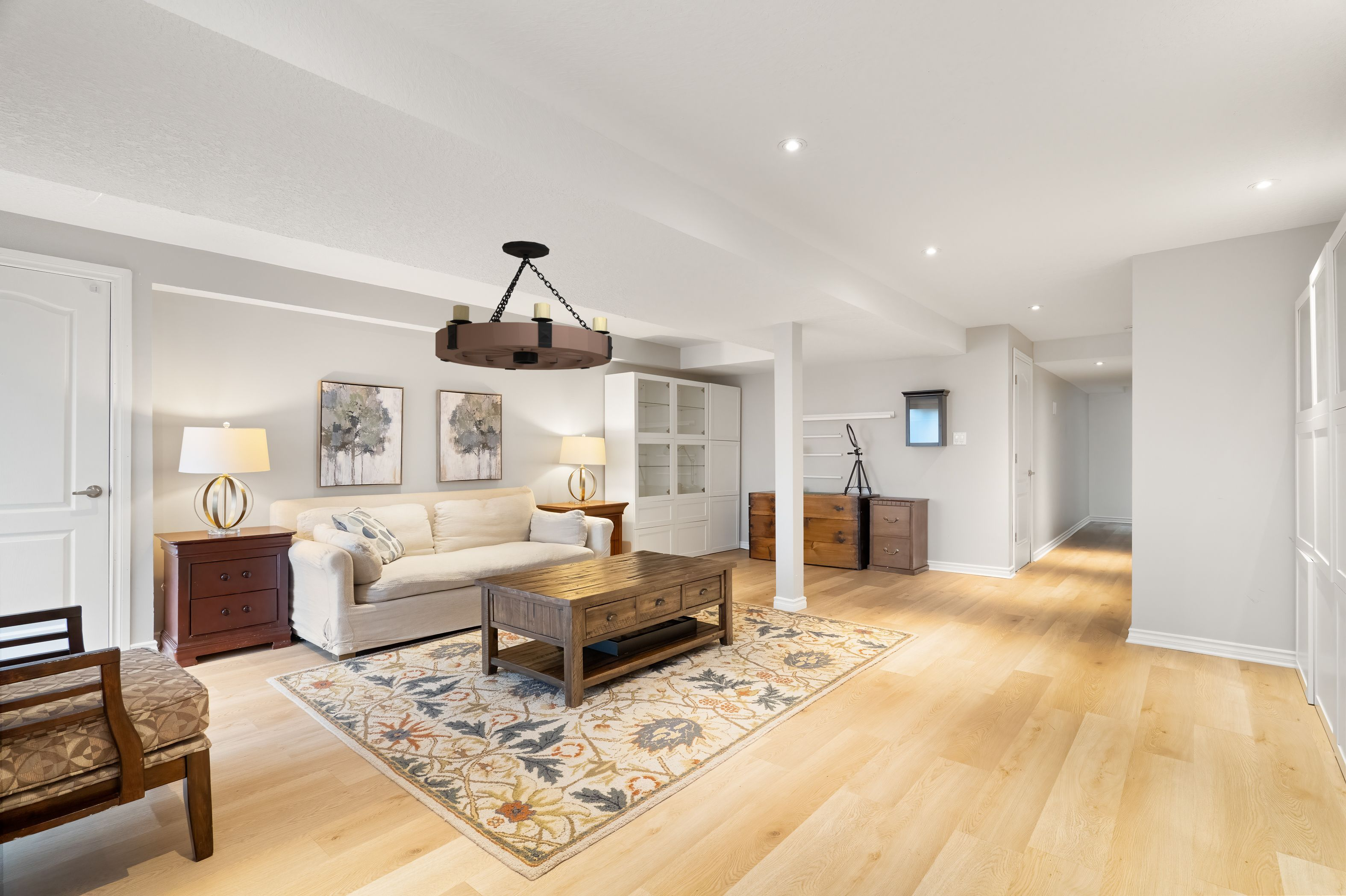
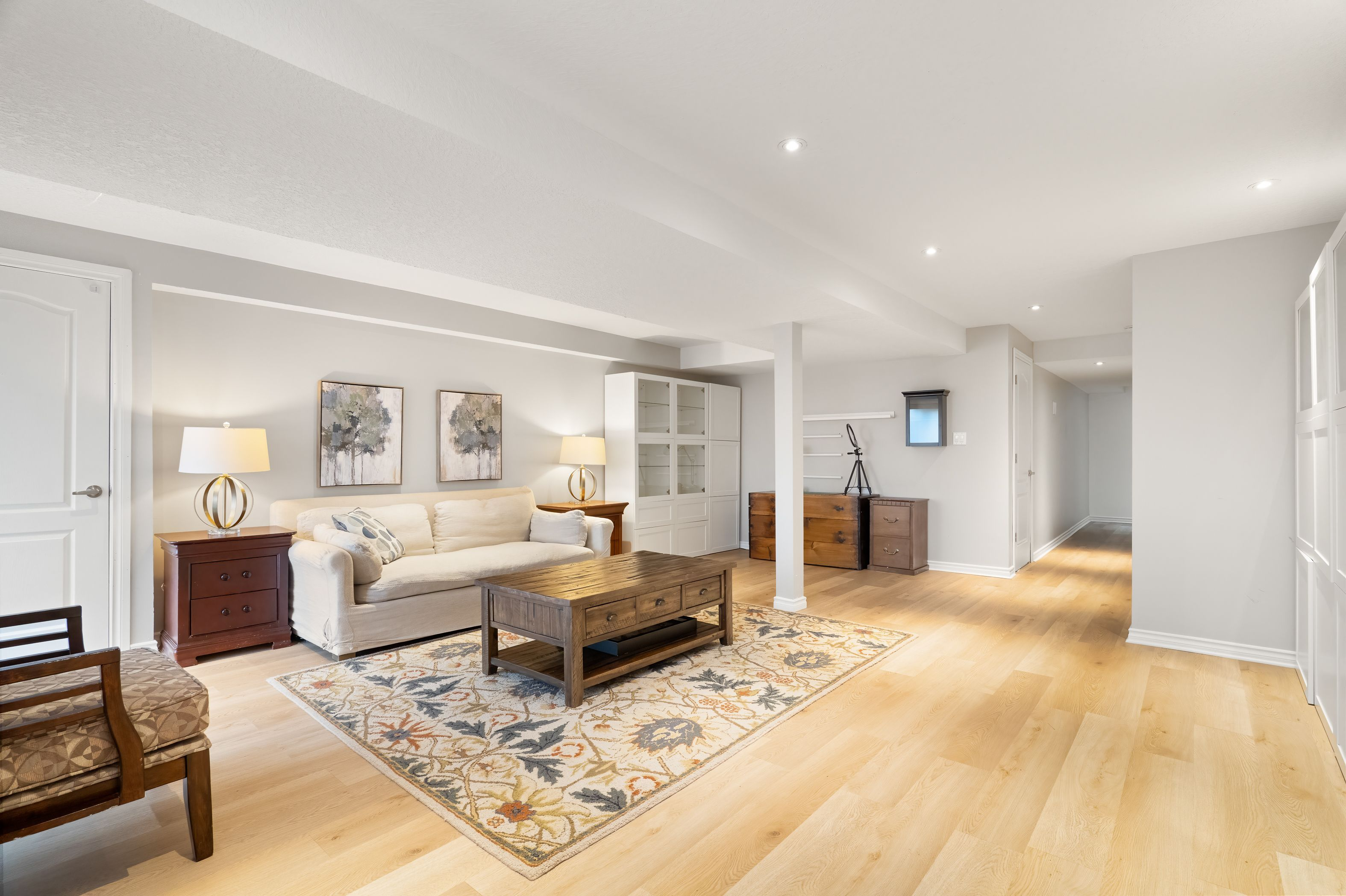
- chandelier (534, 305)
